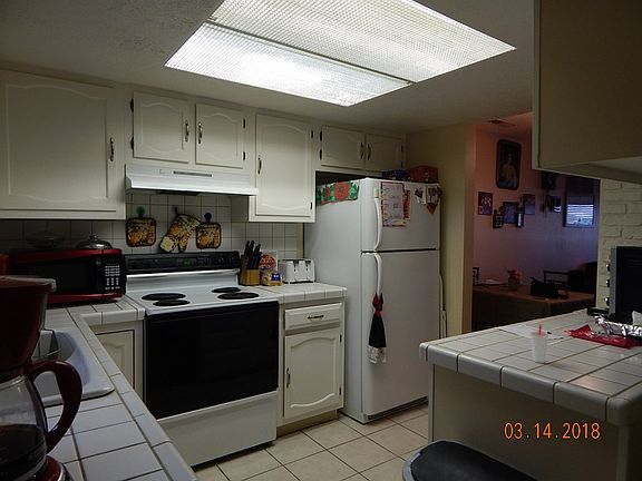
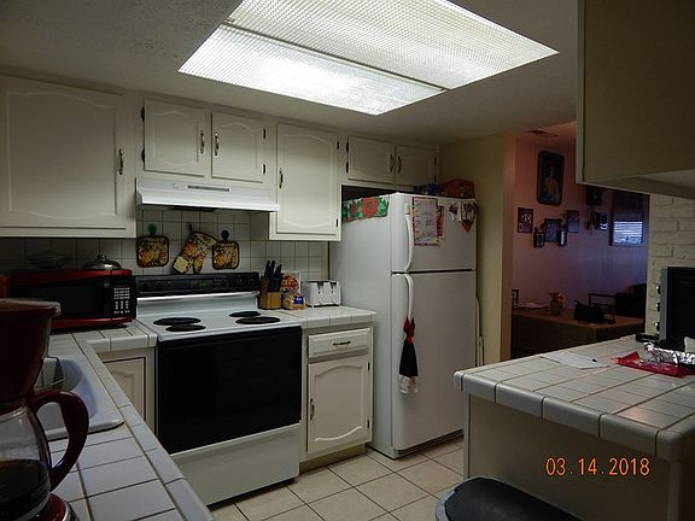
- cup (538, 342)
